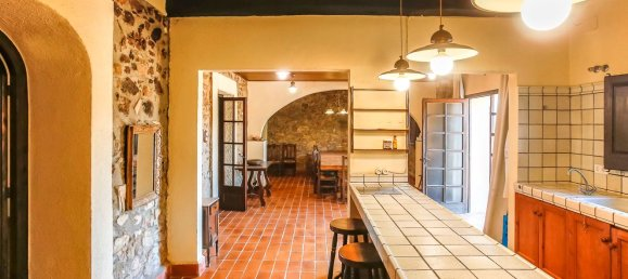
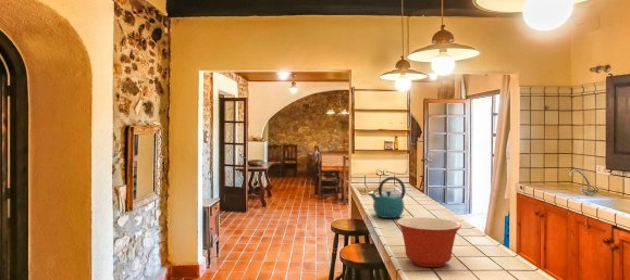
+ mixing bowl (428, 242)
+ kettle (386, 196)
